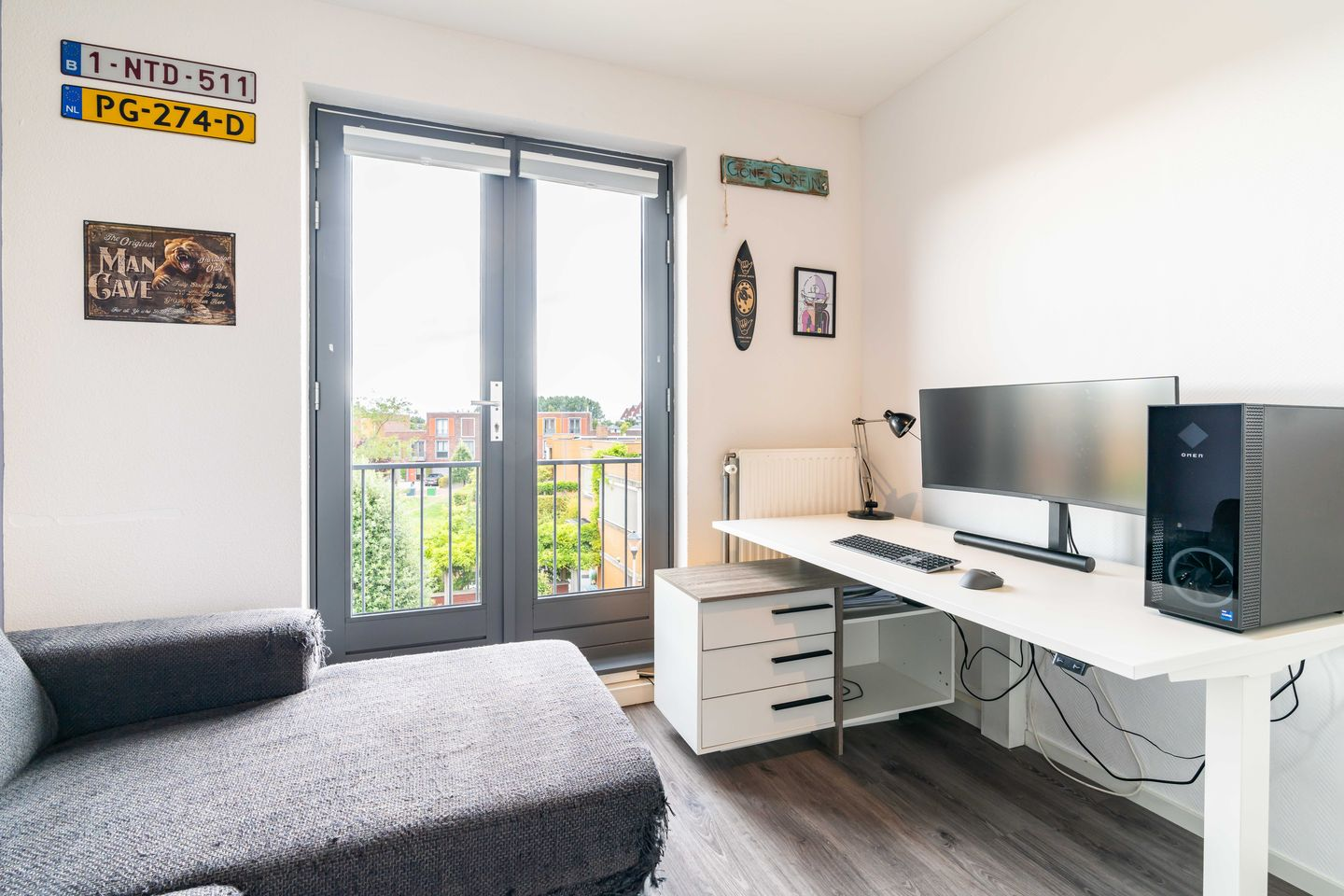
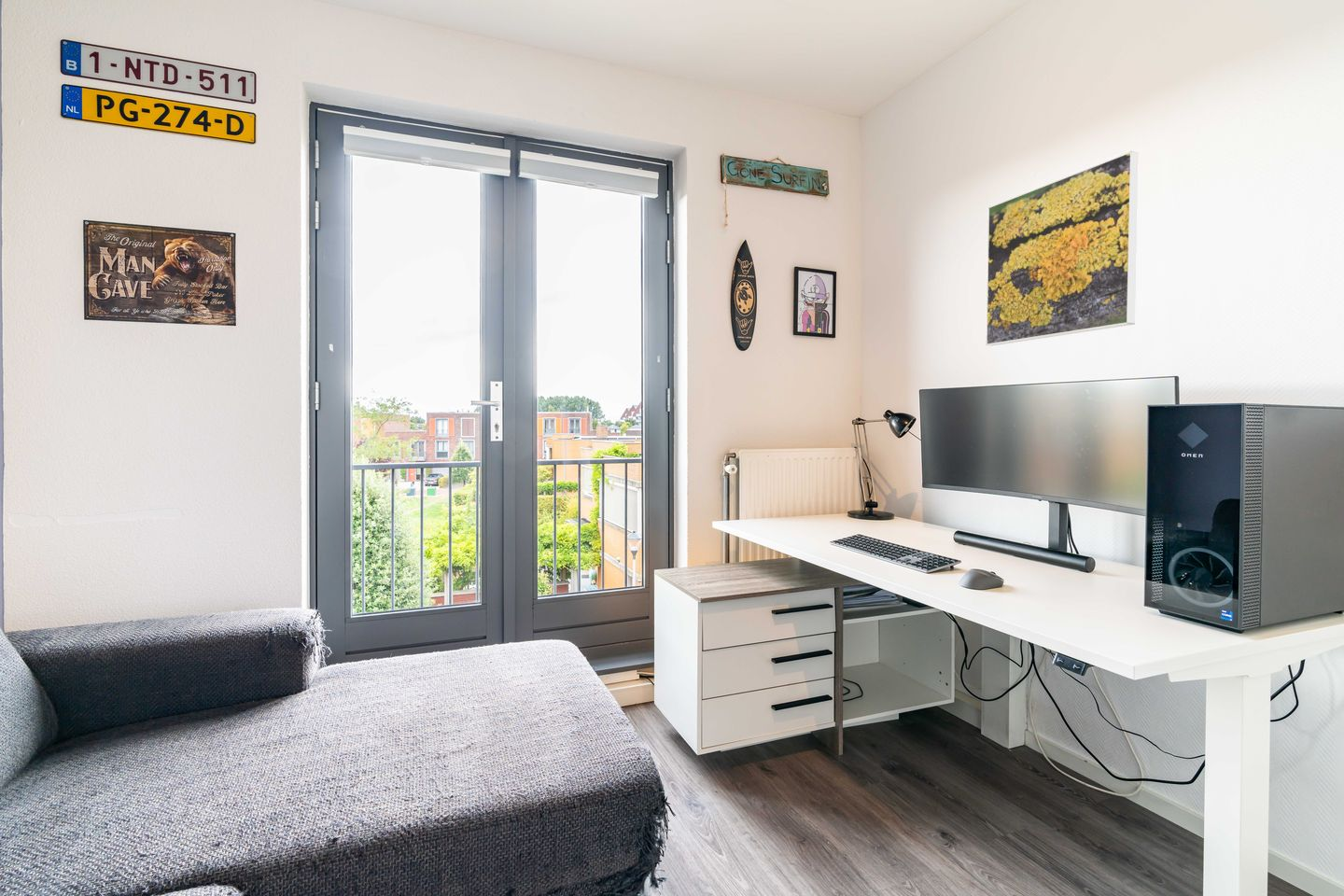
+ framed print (1053, 259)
